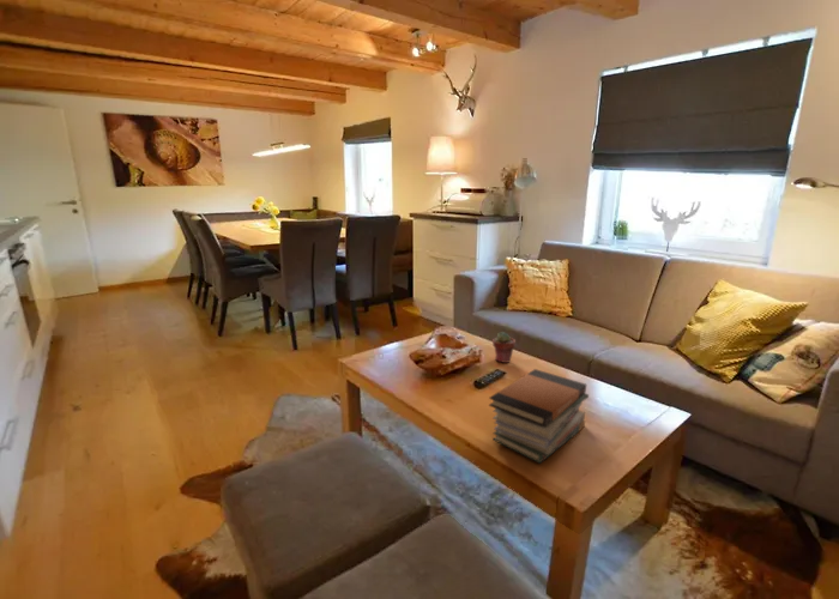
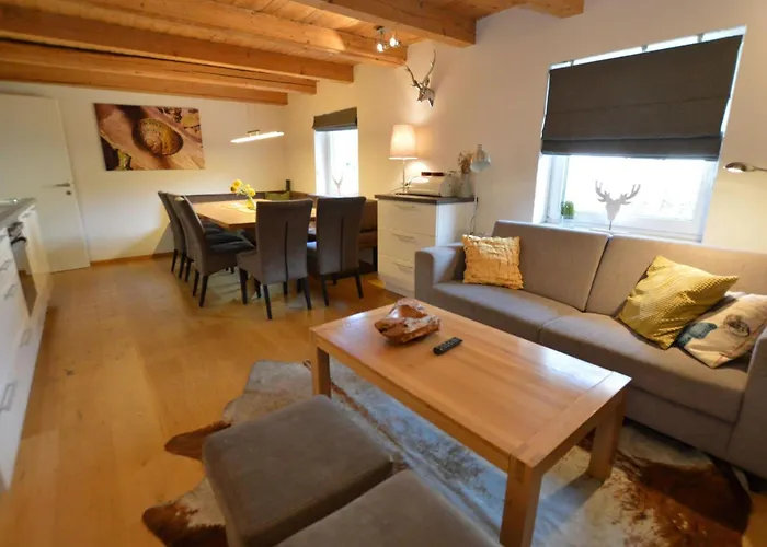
- potted succulent (503, 345)
- book stack (538, 412)
